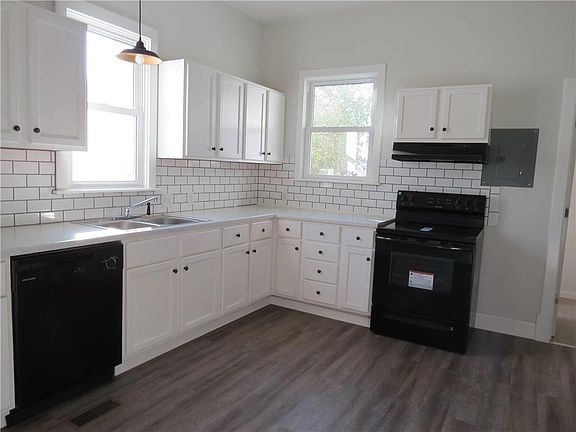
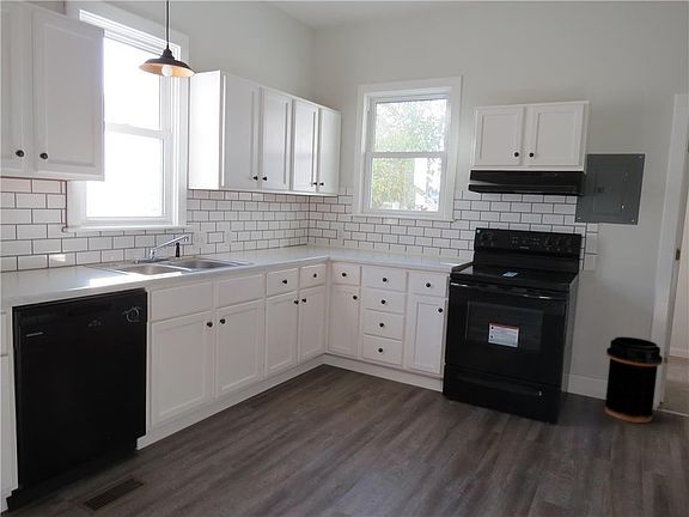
+ trash can (632, 377)
